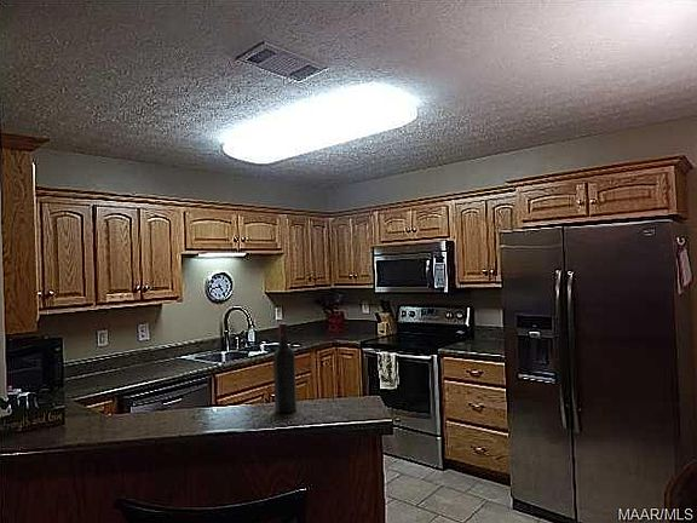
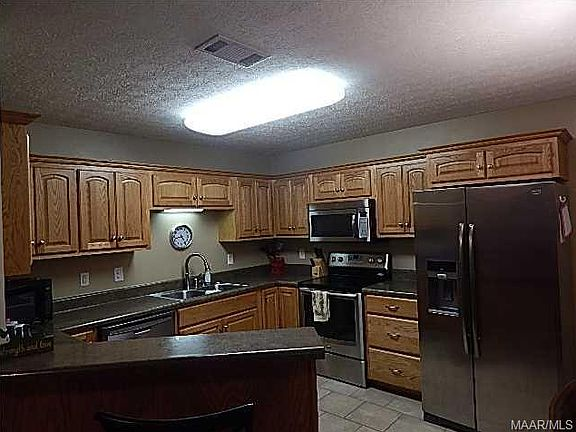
- wine bottle (284, 366)
